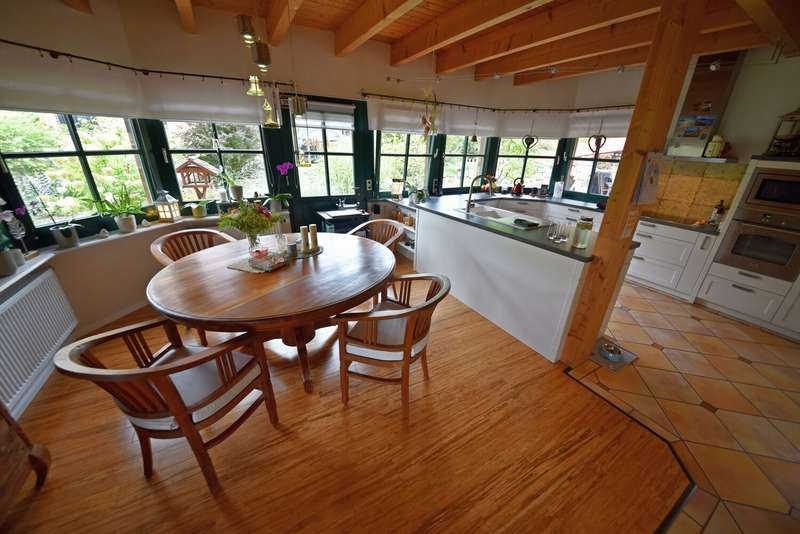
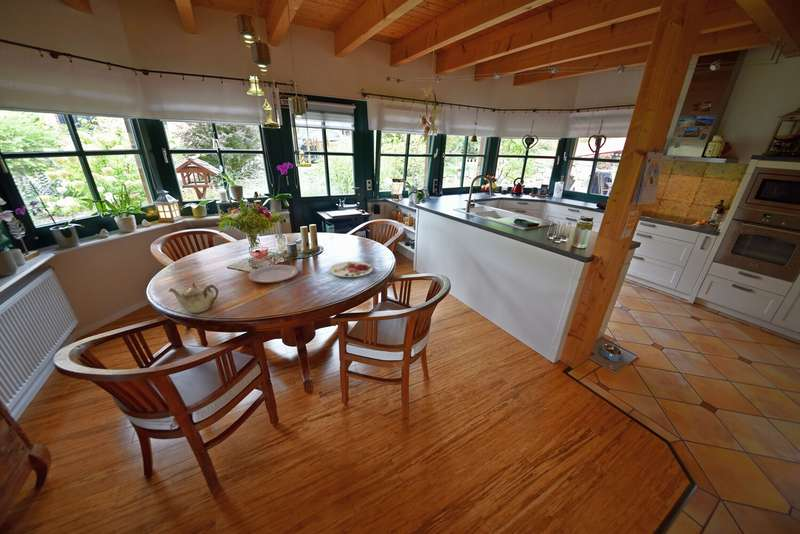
+ plate (274, 274)
+ plate (351, 268)
+ teapot (194, 296)
